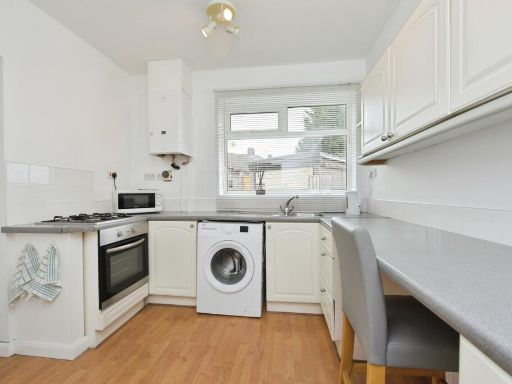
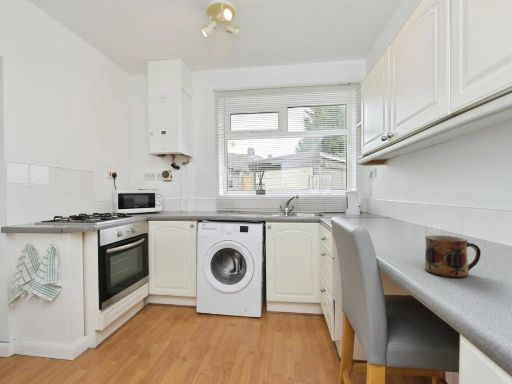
+ mug (448, 254)
